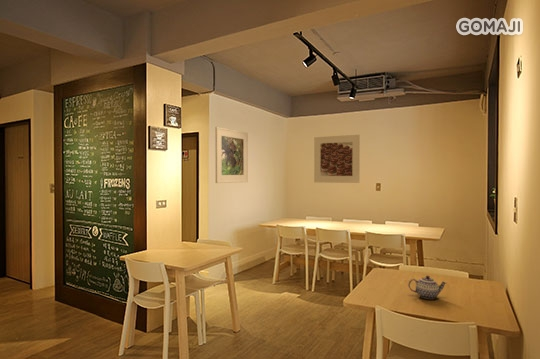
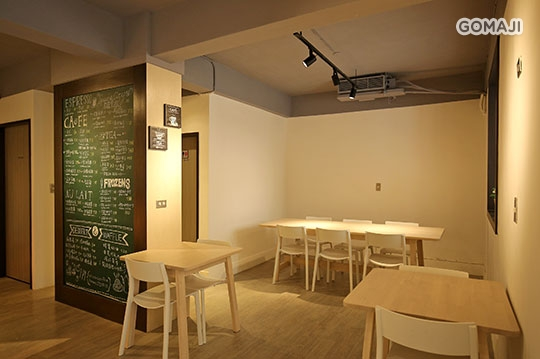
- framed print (336, 159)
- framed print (232, 156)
- teapot (427, 286)
